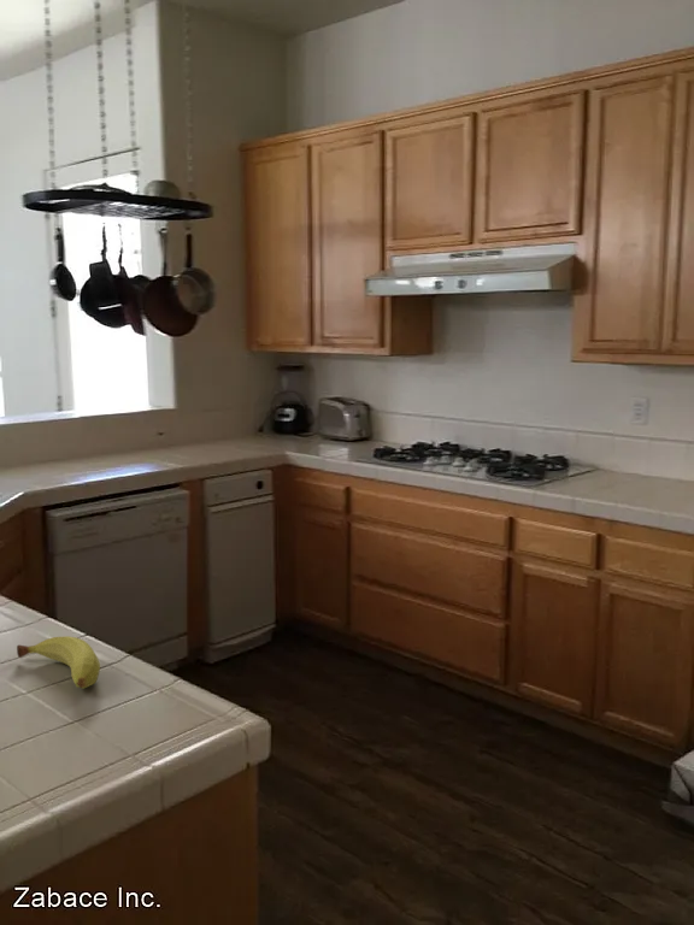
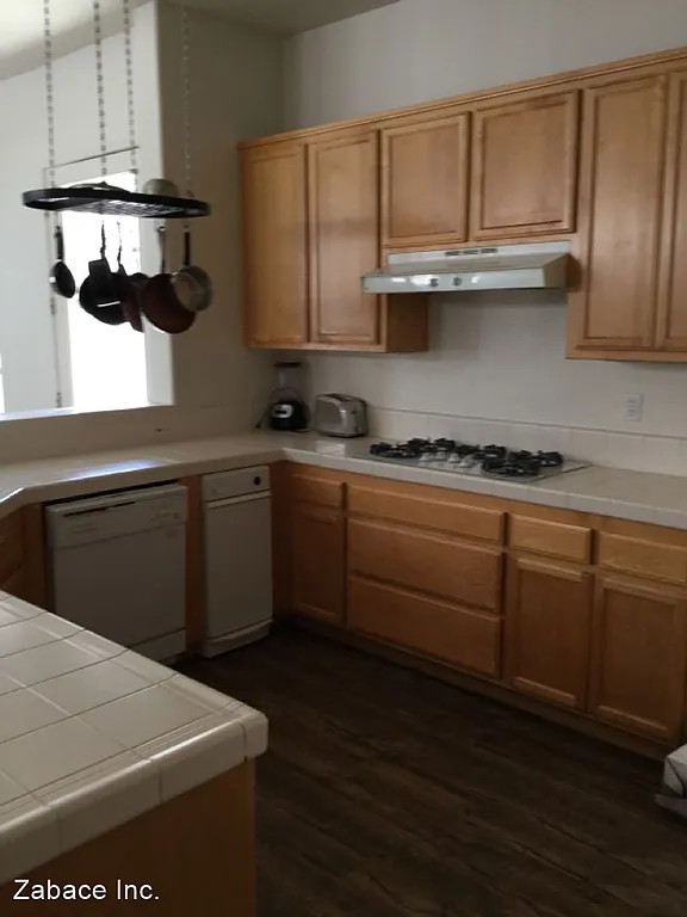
- fruit (59, 660)
